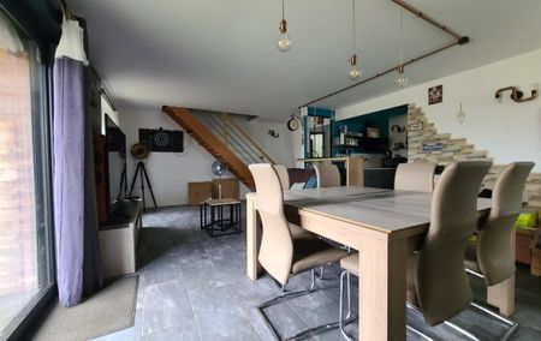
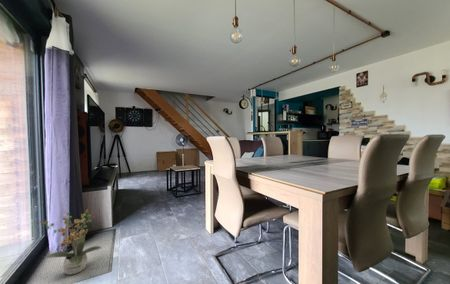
+ potted plant (72, 241)
